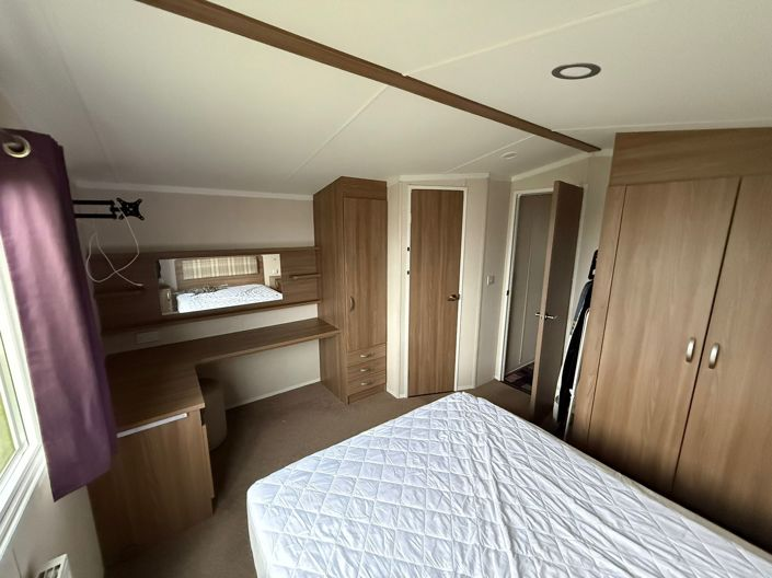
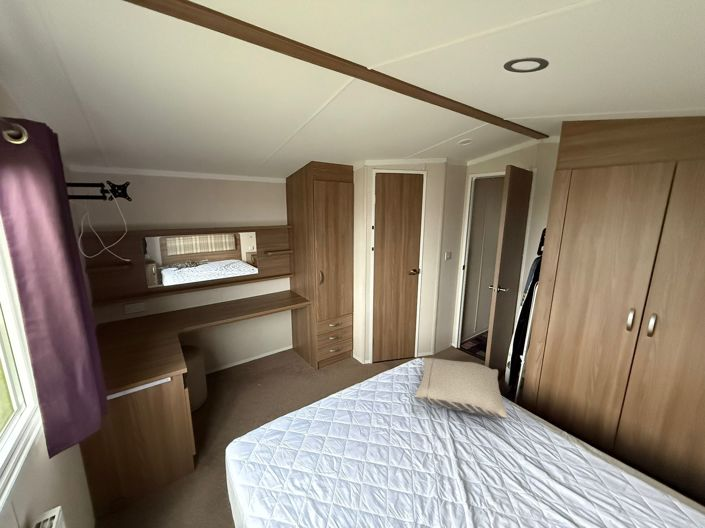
+ pillow (458, 383)
